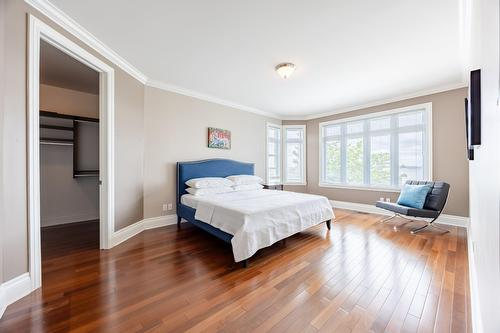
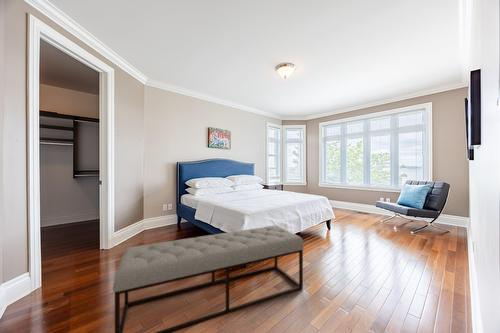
+ bench (219, 269)
